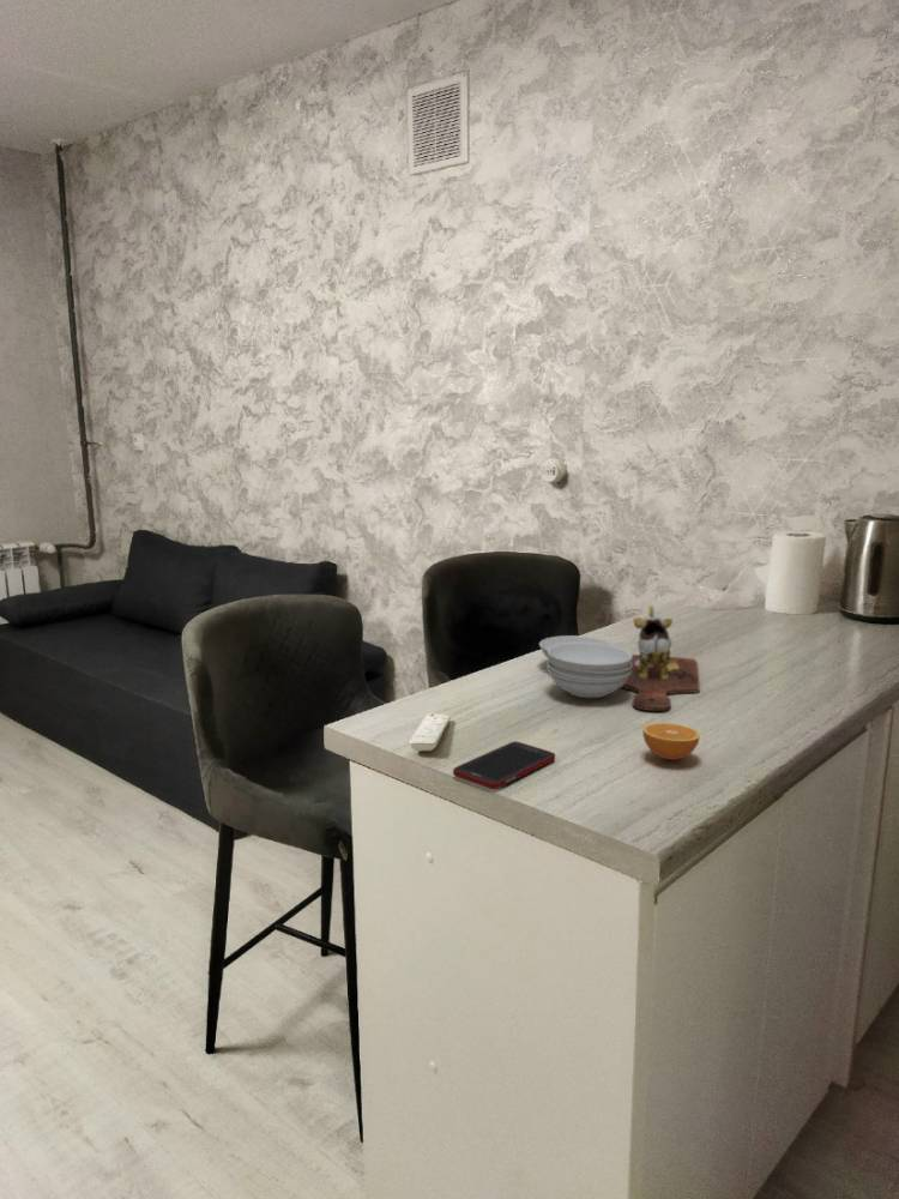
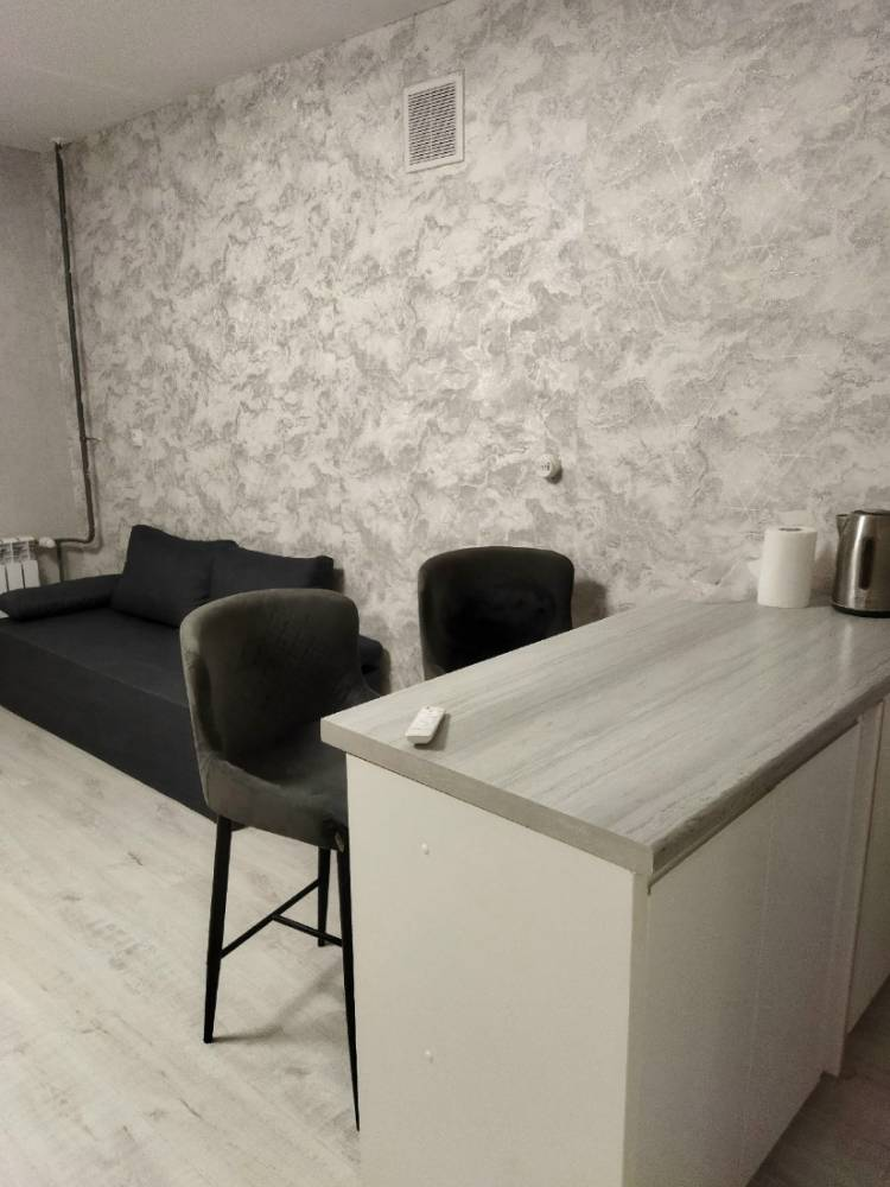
- cutting board (614, 646)
- cell phone (505, 764)
- orange (670, 743)
